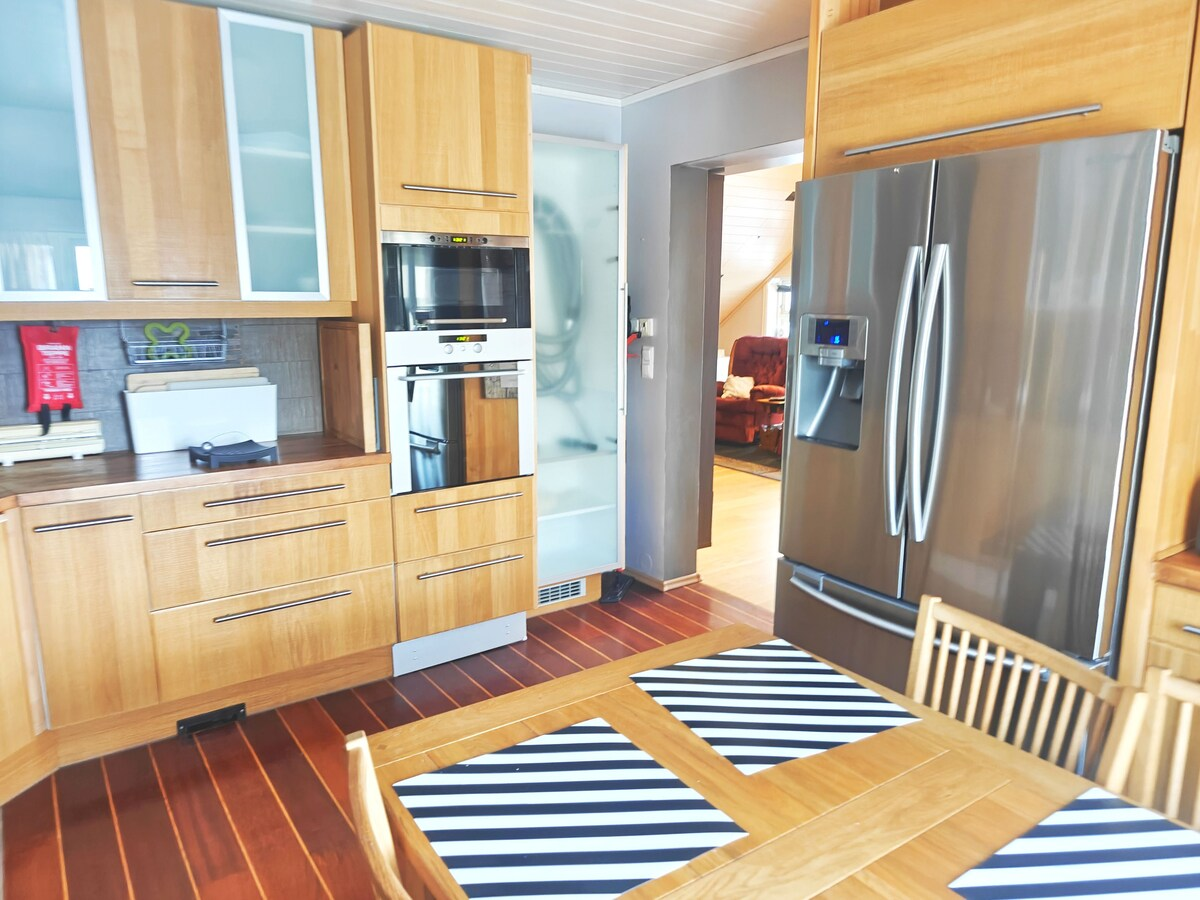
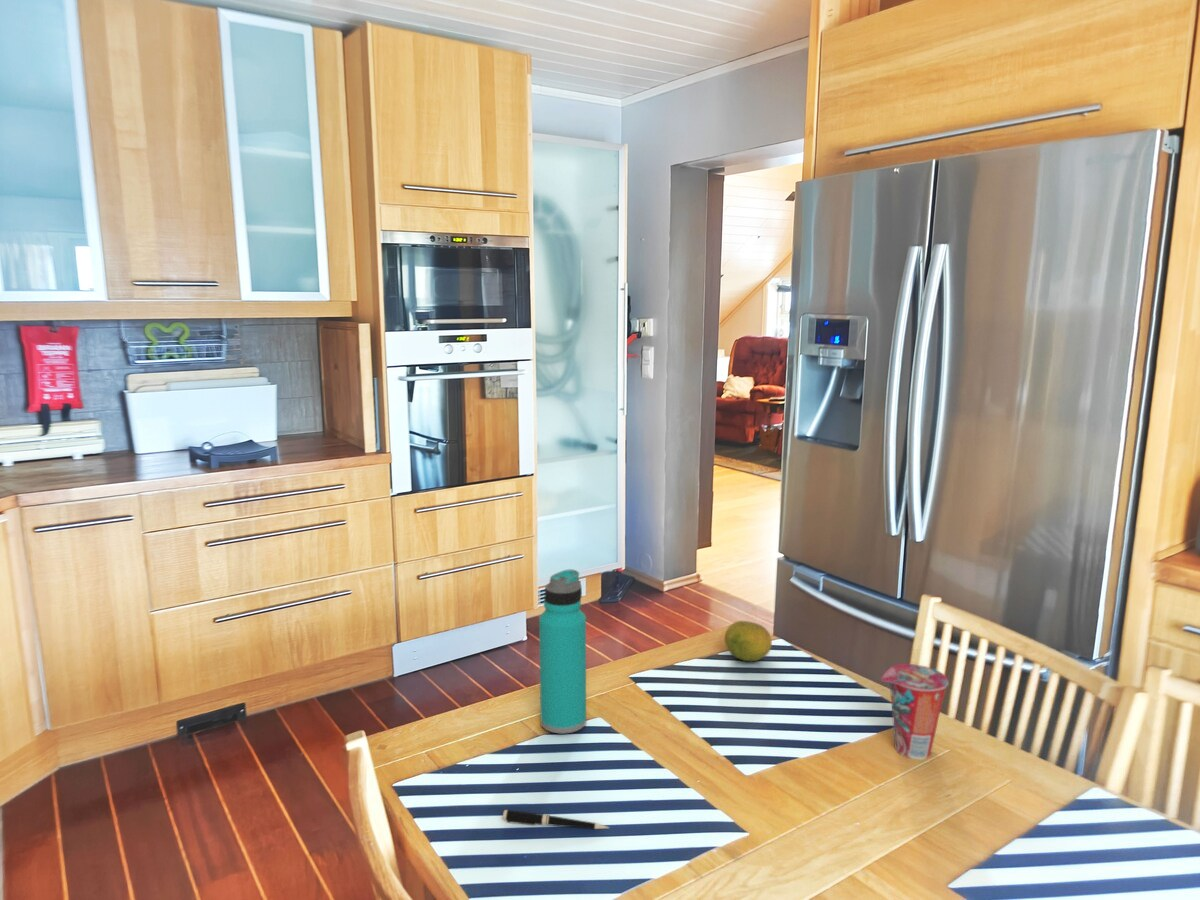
+ fruit (748, 640)
+ cup (913, 714)
+ water bottle (562, 649)
+ pen (556, 820)
